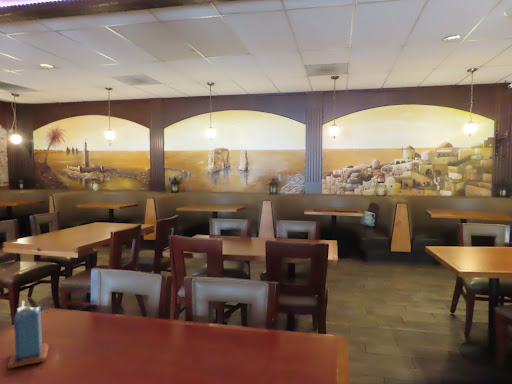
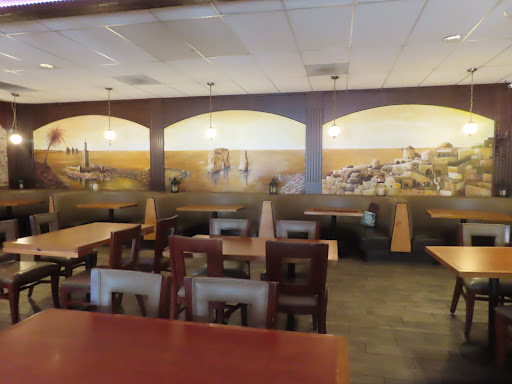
- candle (27, 330)
